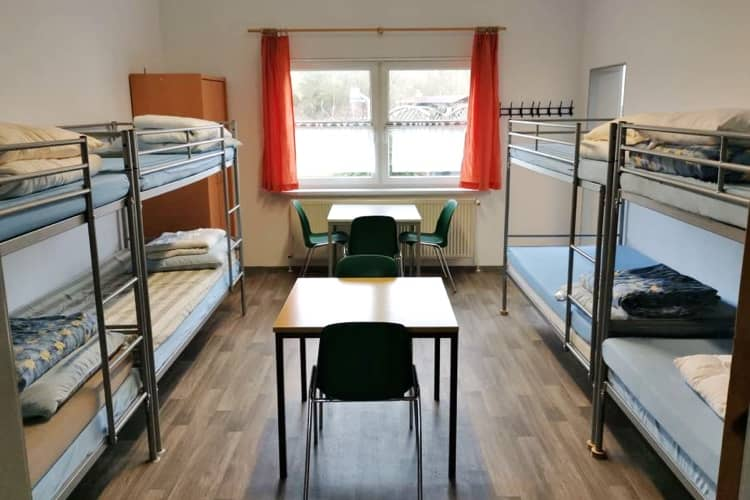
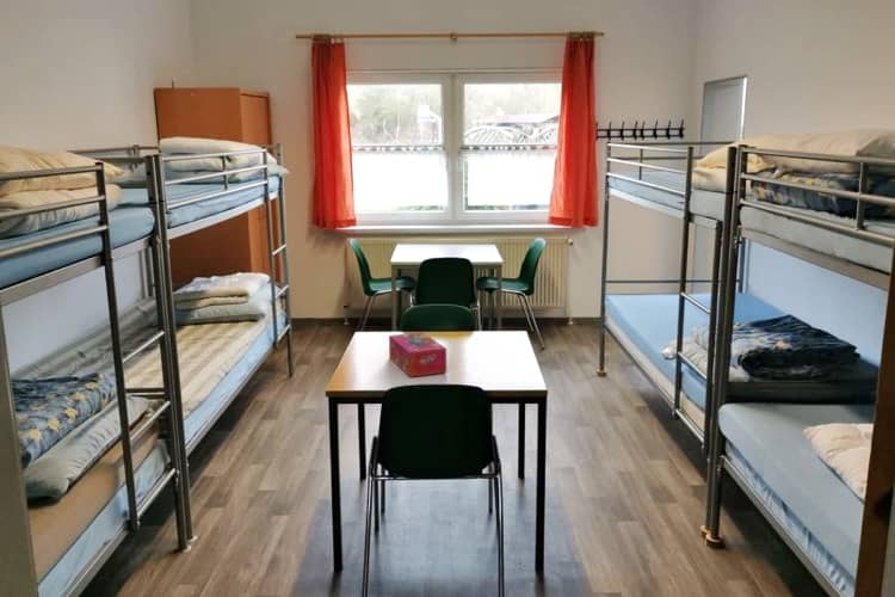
+ tissue box (416, 353)
